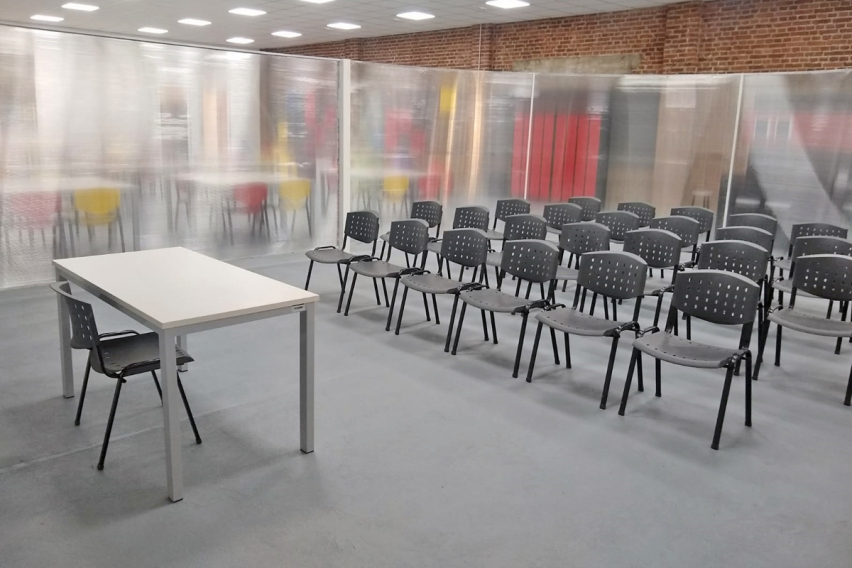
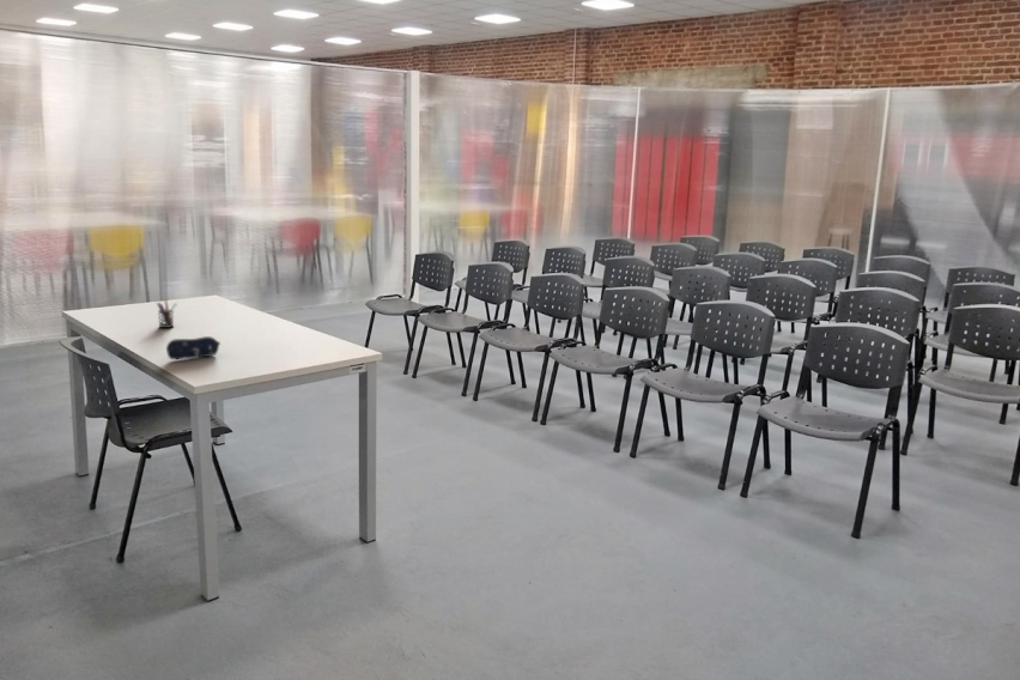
+ pencil case (193, 347)
+ pen holder (166, 312)
